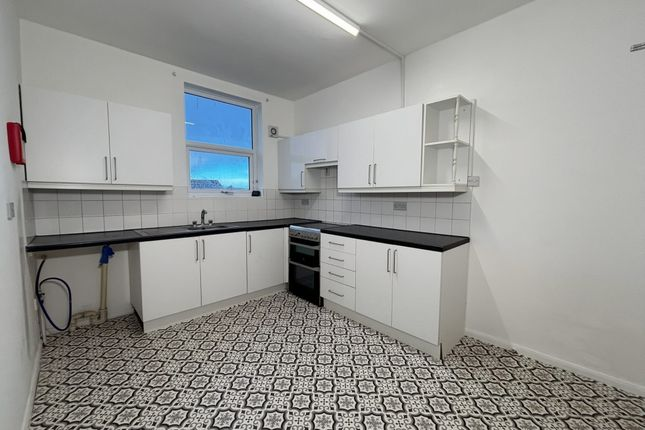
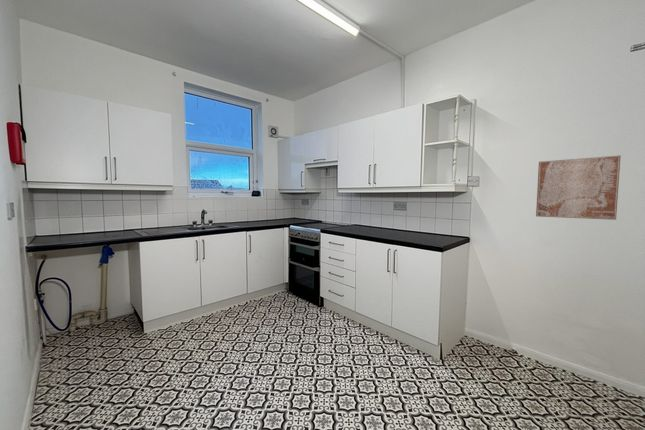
+ wall art (574, 188)
